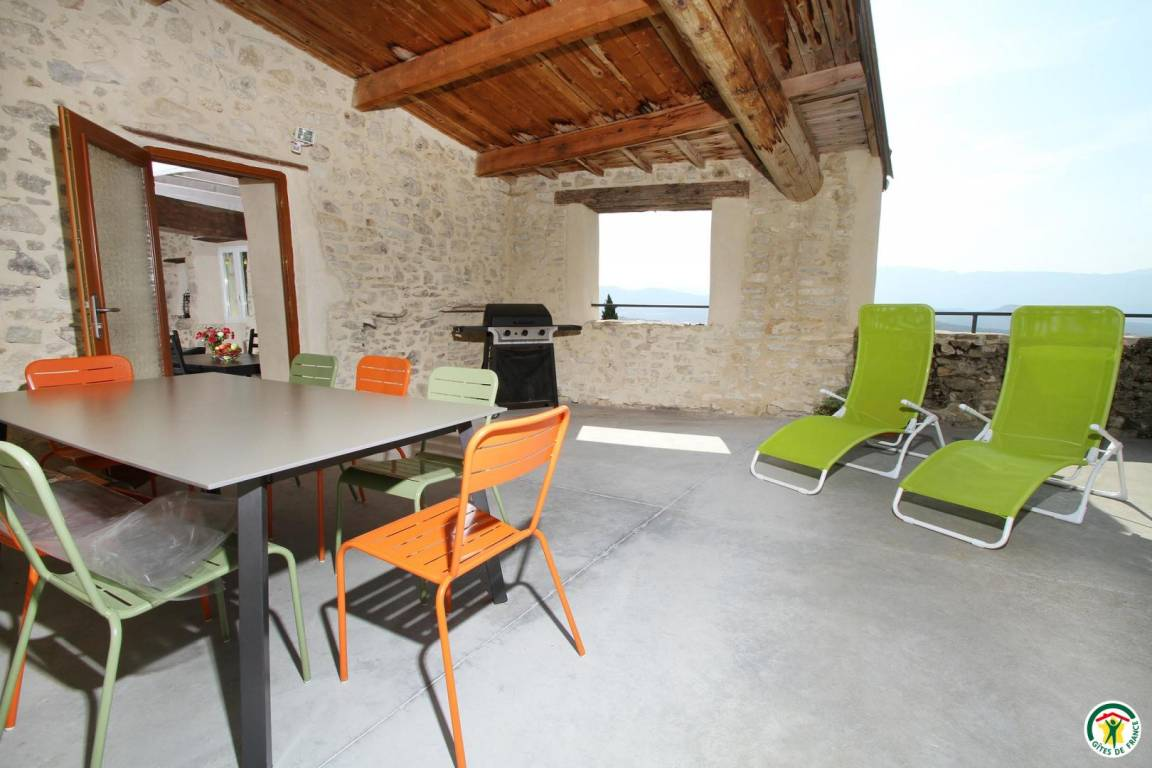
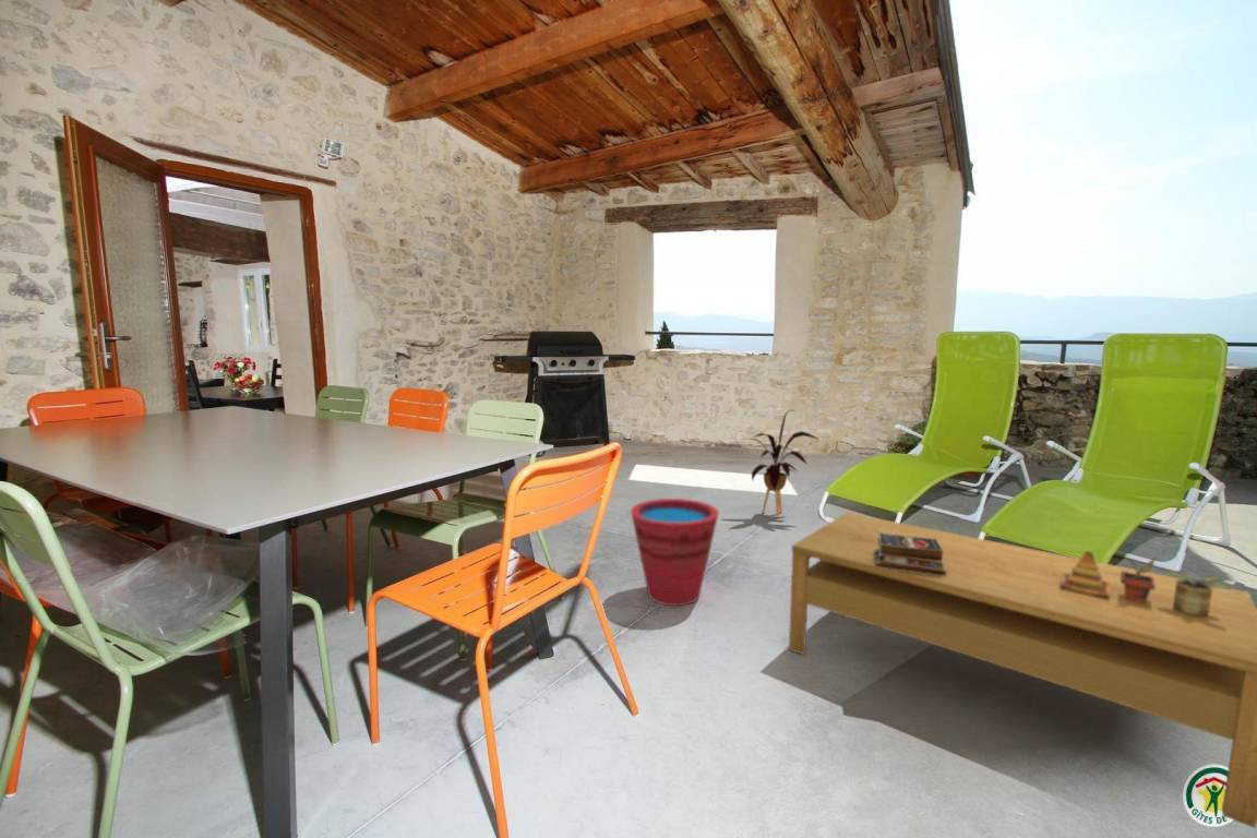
+ house plant (778, 464)
+ potted plant (1139, 576)
+ coffee table (991, 624)
+ books (909, 551)
+ bucket (673, 552)
